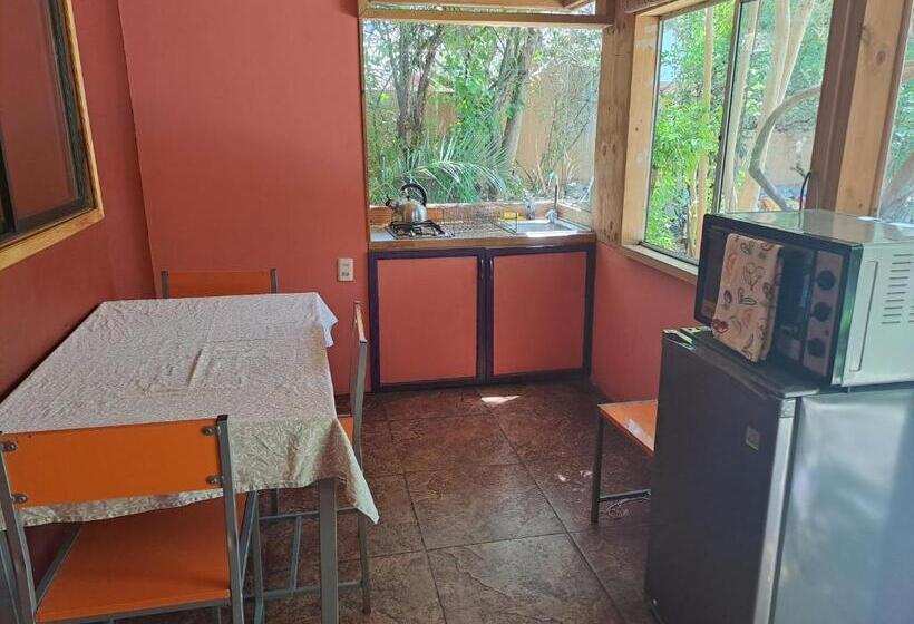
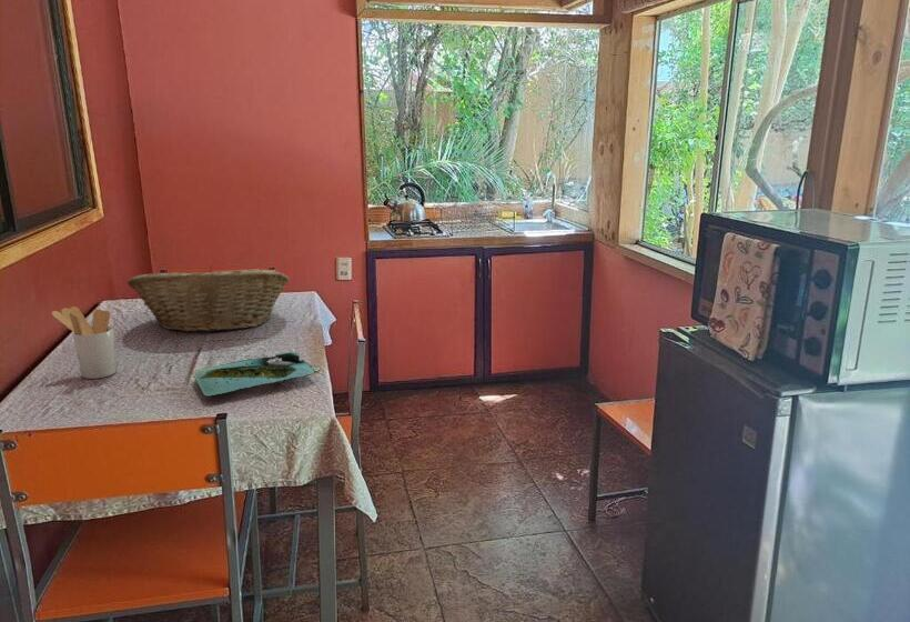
+ fruit basket (211, 292)
+ platter (259, 371)
+ utensil holder (87, 340)
